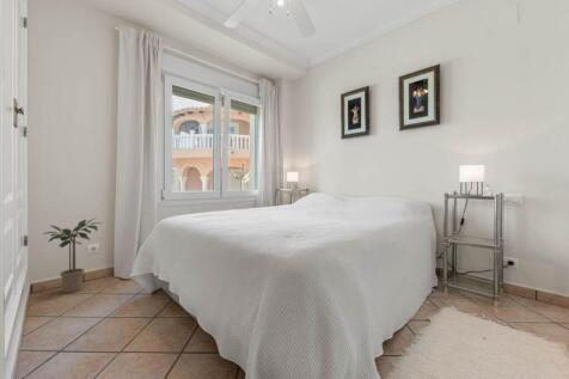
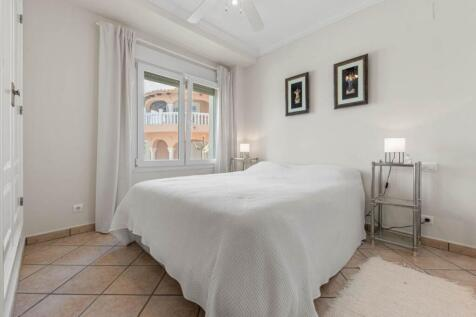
- potted plant (73, 252)
